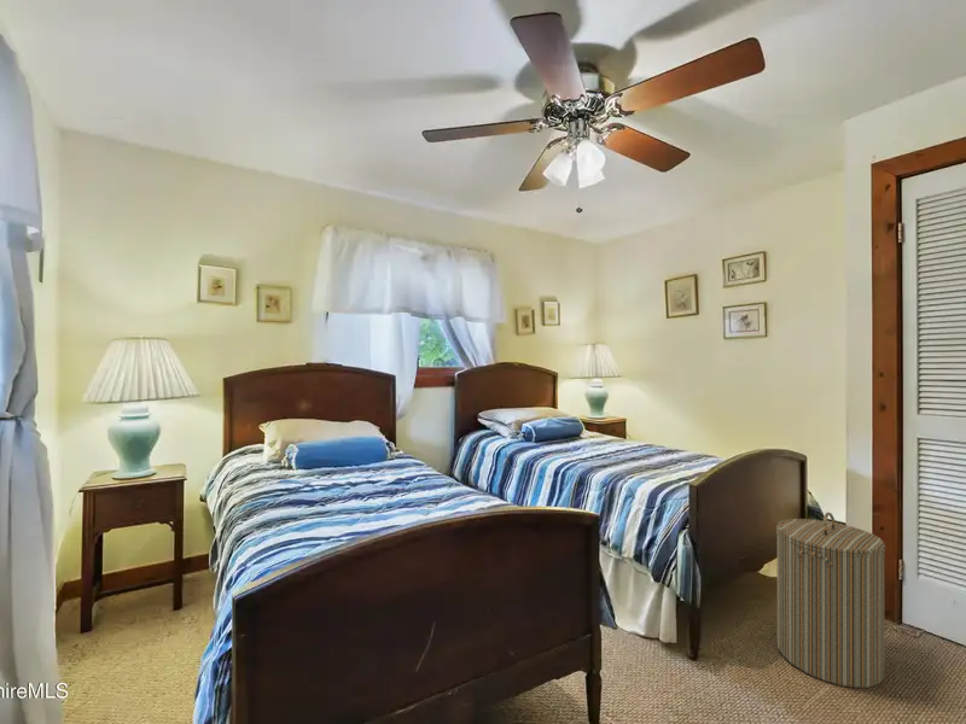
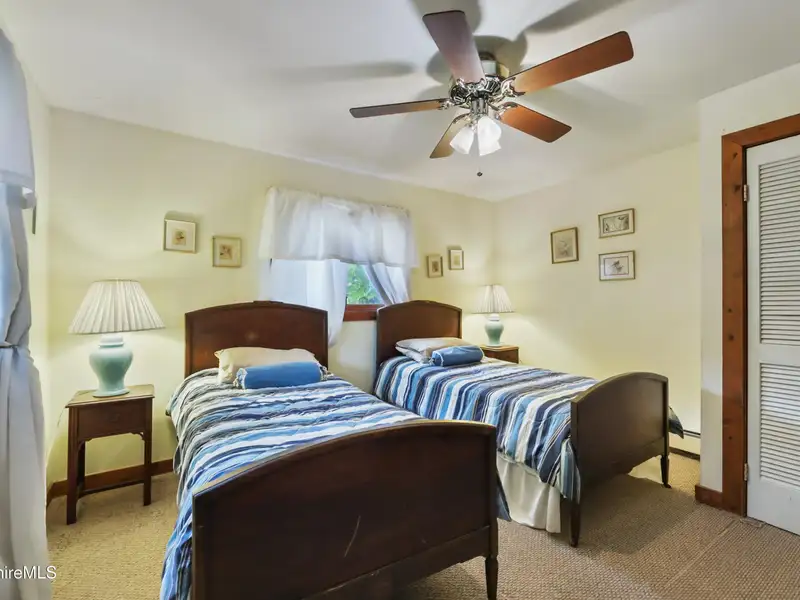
- laundry hamper (827, 585)
